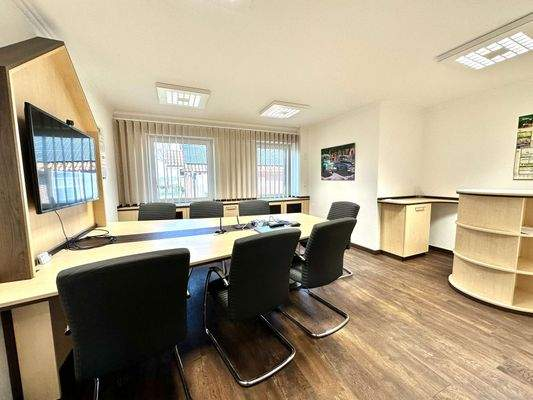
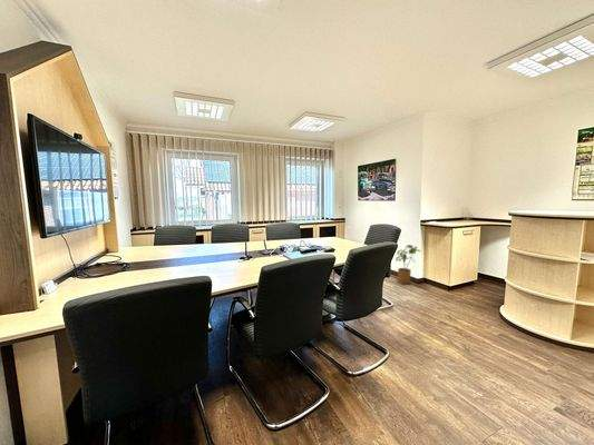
+ house plant (403, 263)
